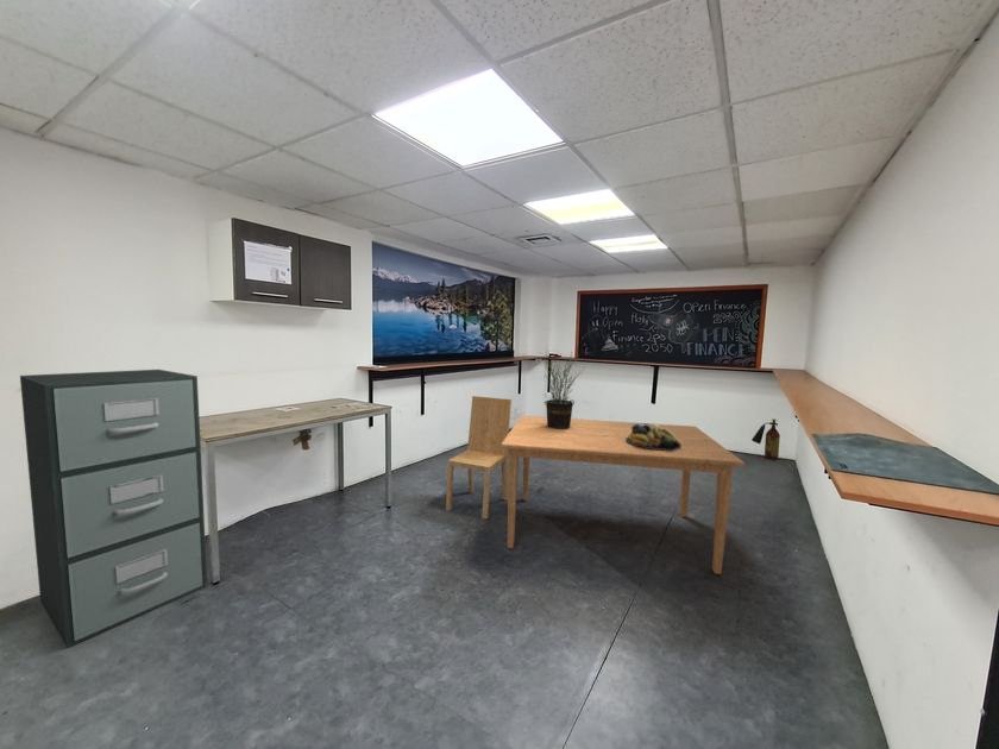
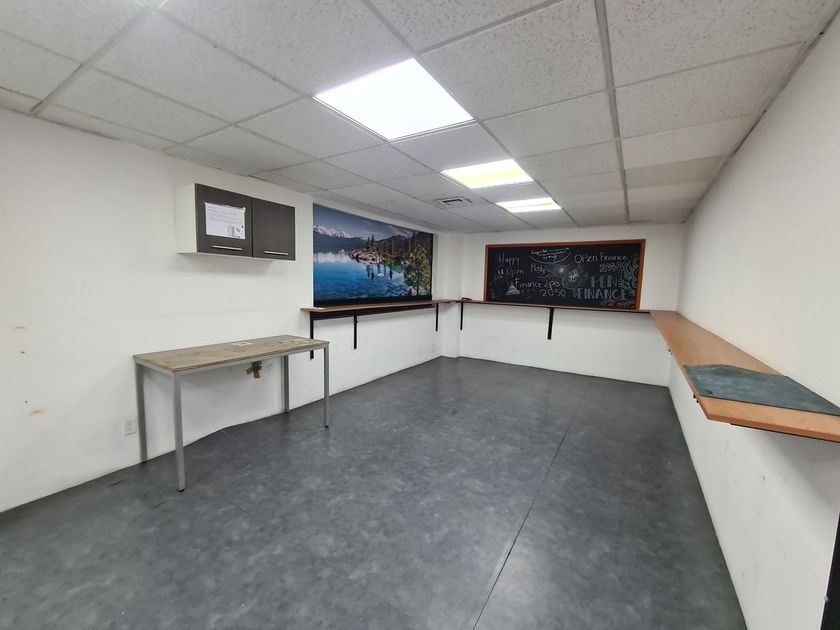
- fire extinguisher (766, 438)
- fruit bowl (652, 434)
- potted plant (561, 388)
- dining chair (479, 452)
- dining table (611, 464)
- filing cabinet (120, 487)
